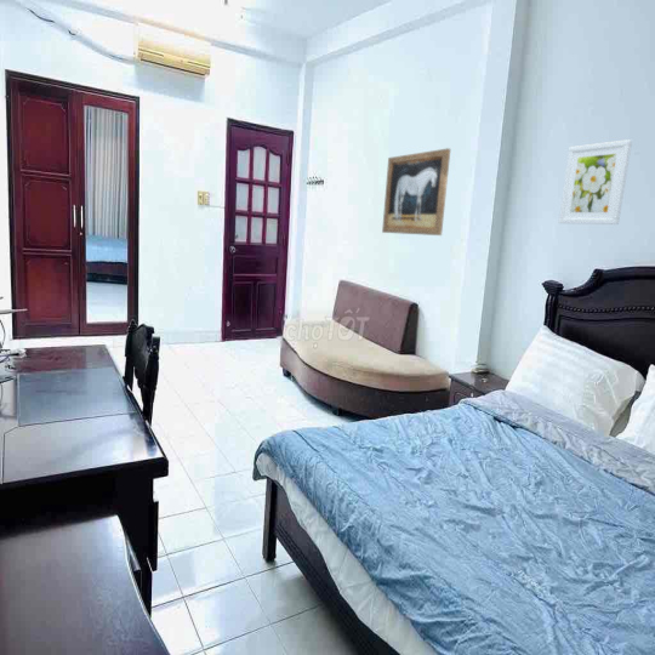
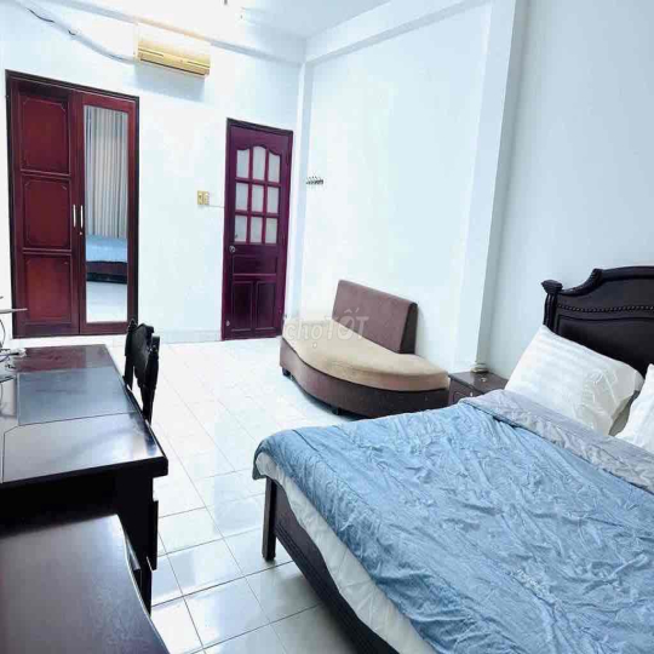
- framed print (592, 184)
- wall art (412, 194)
